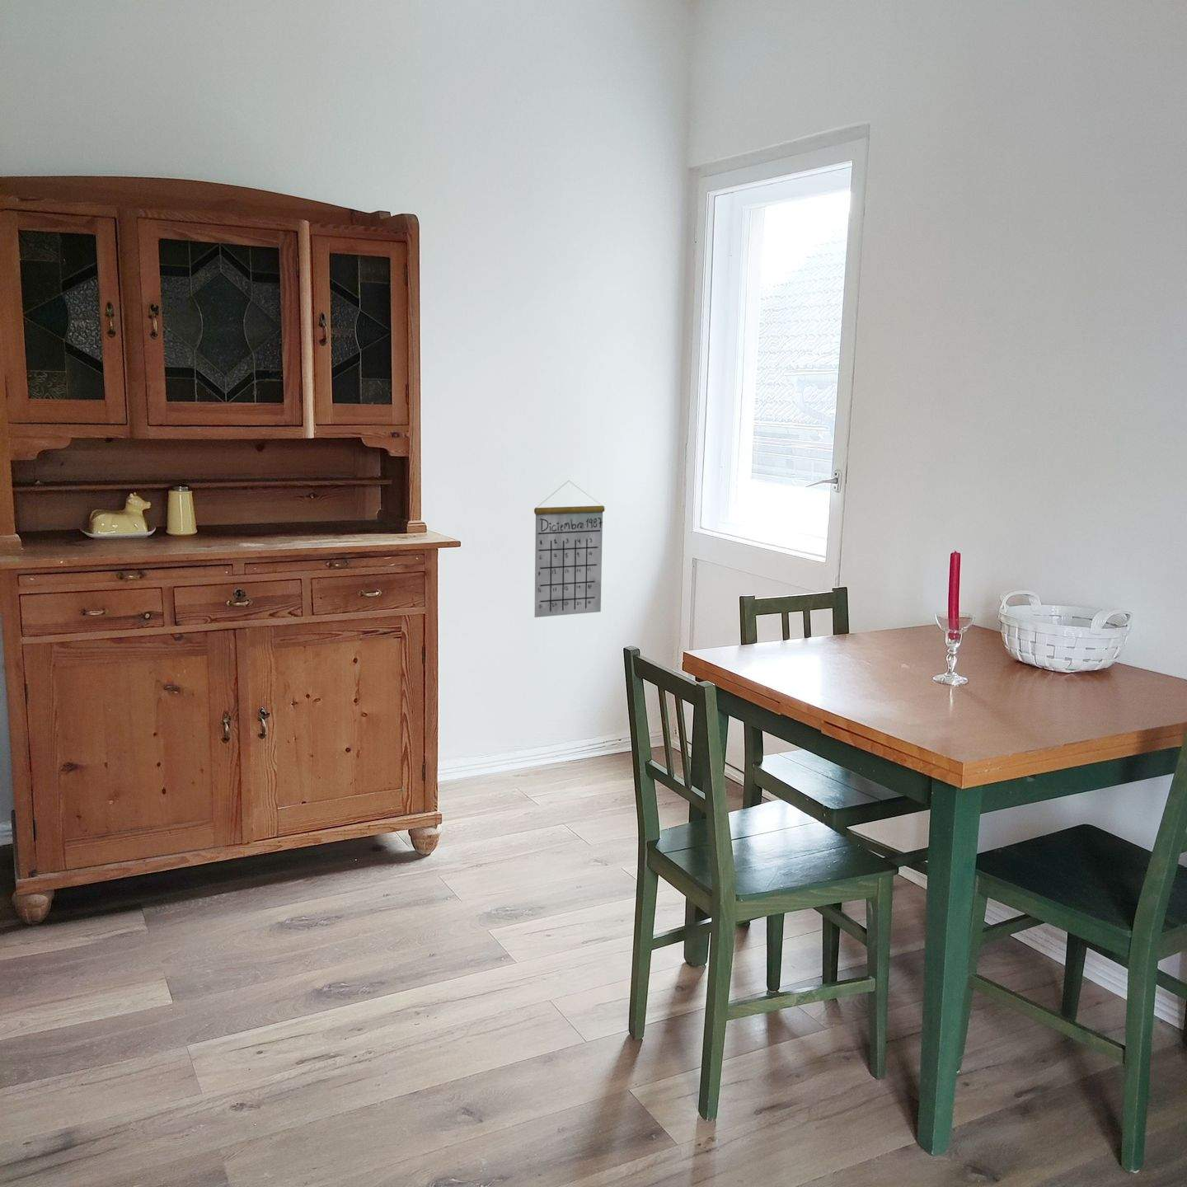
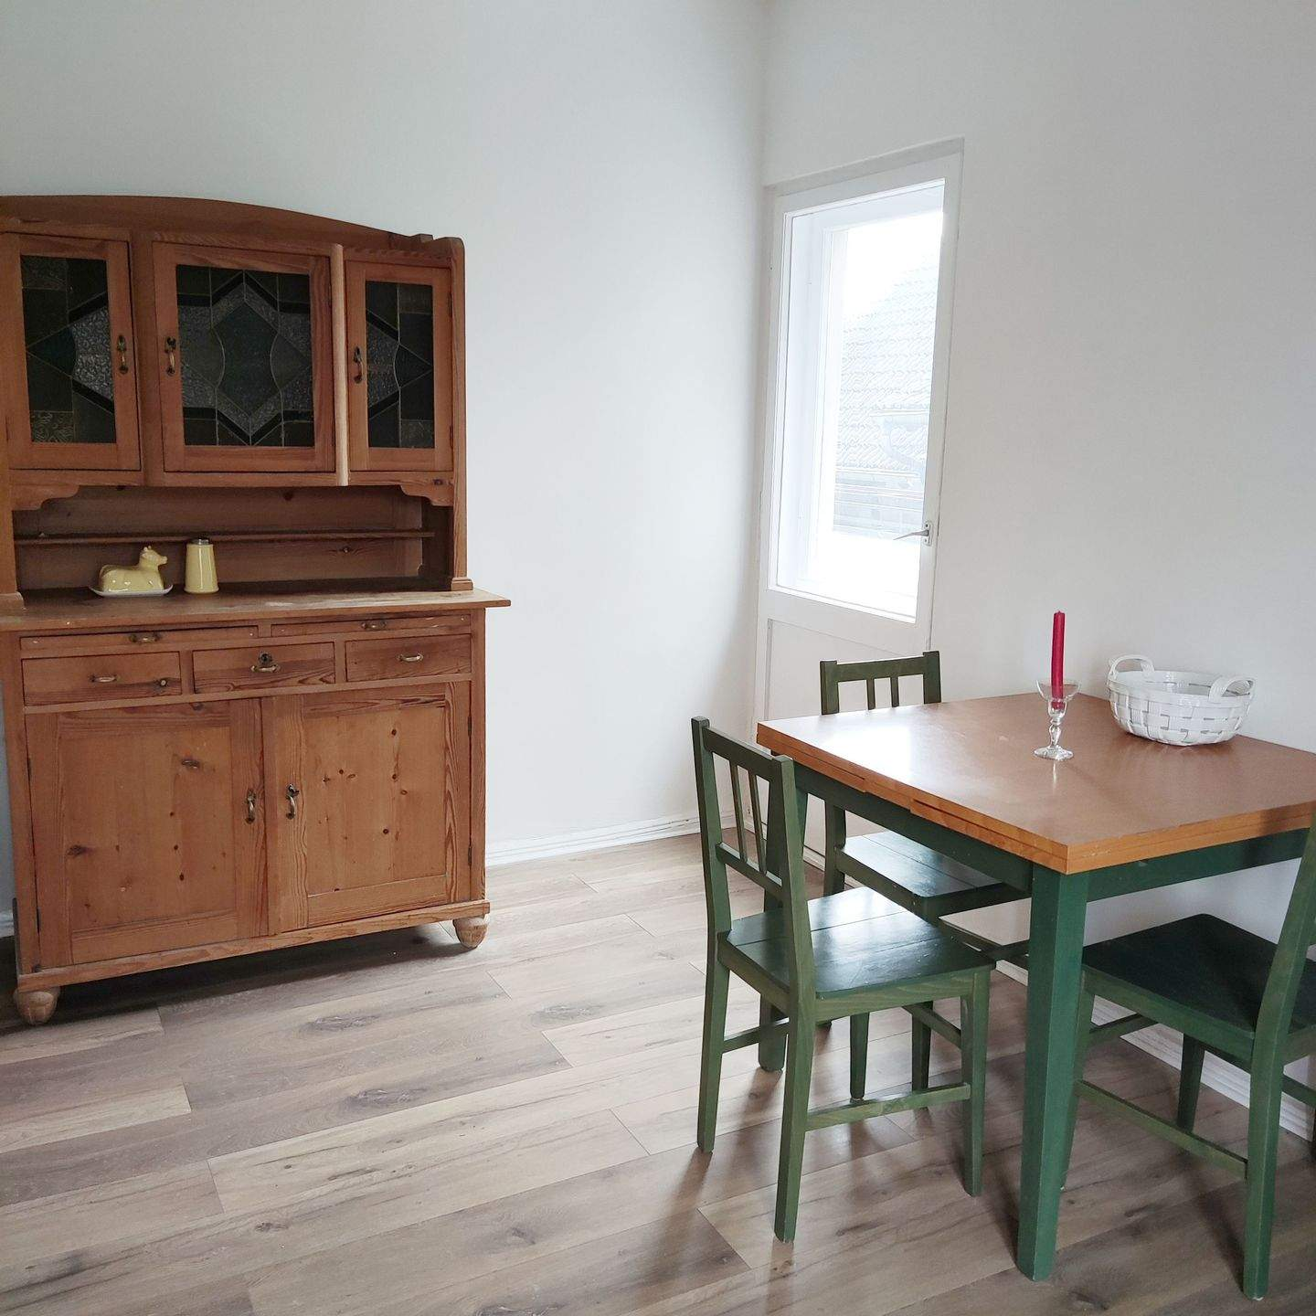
- calendar (568, 548)
